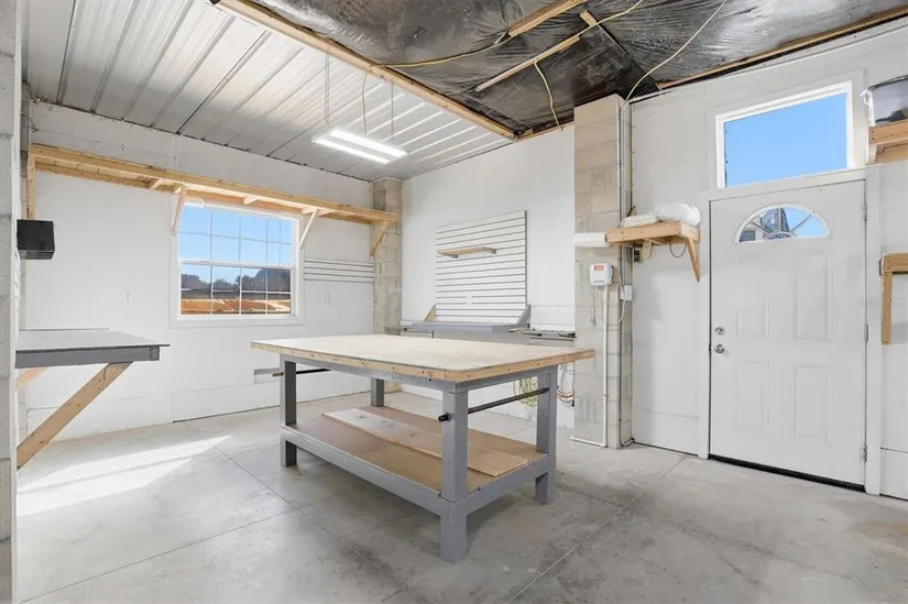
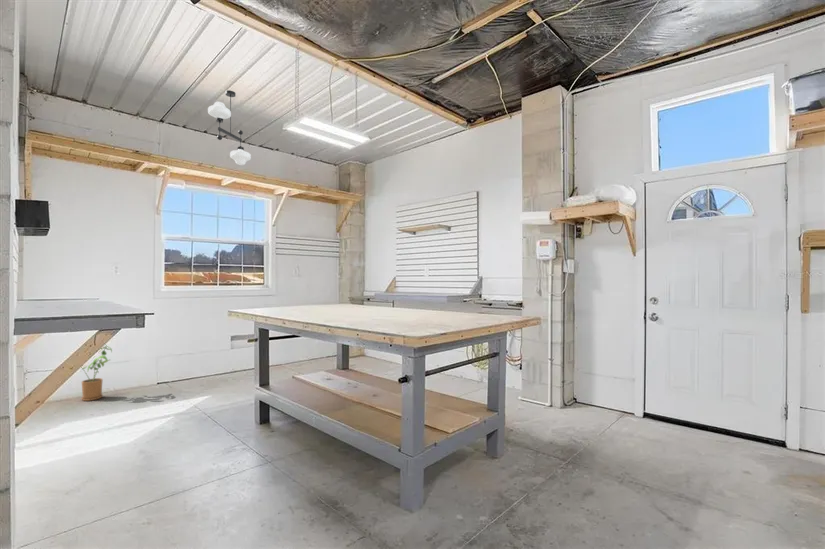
+ light fixture (230, 126)
+ house plant (94, 371)
